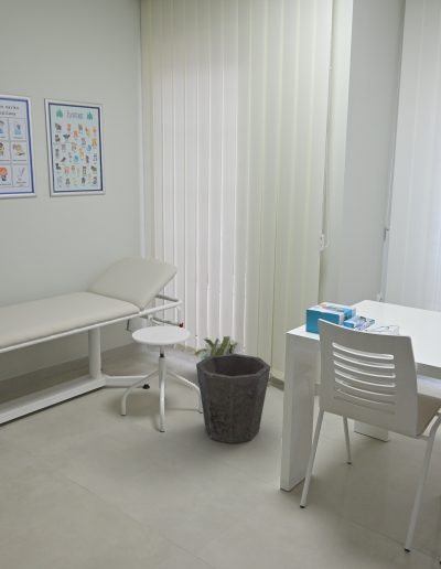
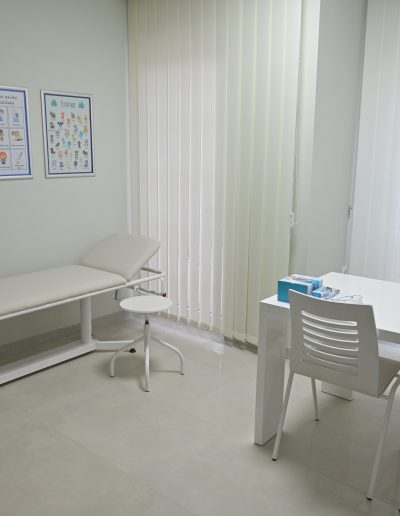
- waste bin (233, 398)
- decorative plant (222, 354)
